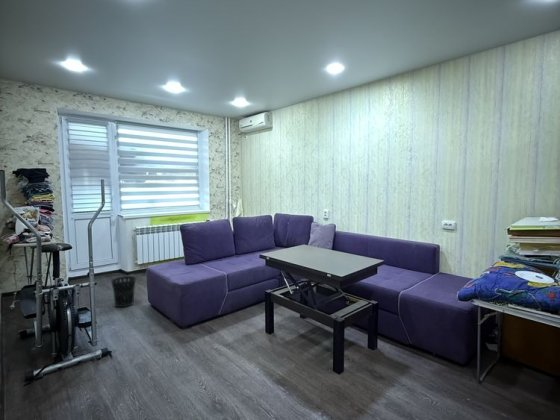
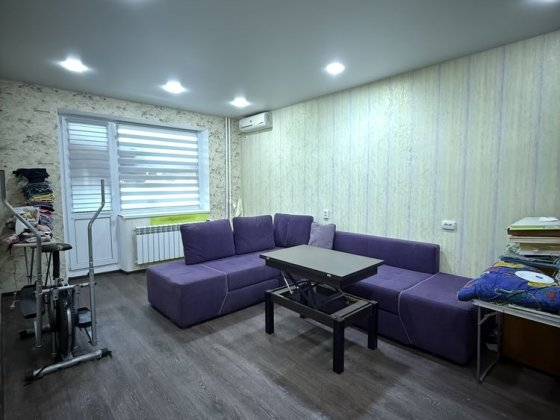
- wastebasket (124, 291)
